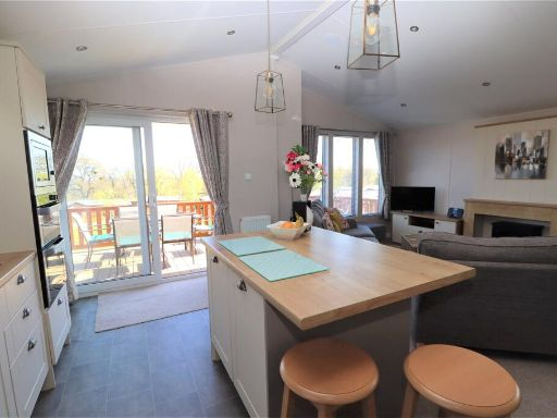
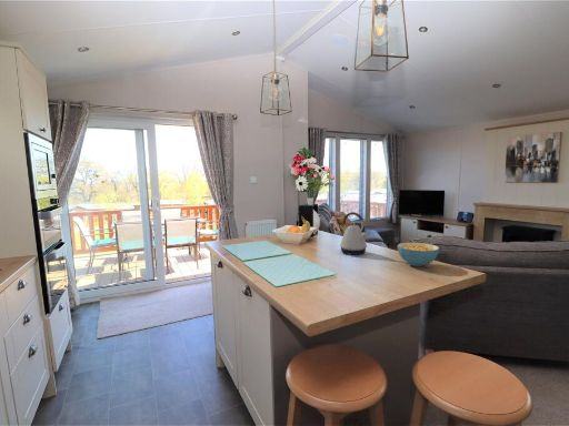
+ kettle (353, 232)
+ cereal bowl (417, 255)
